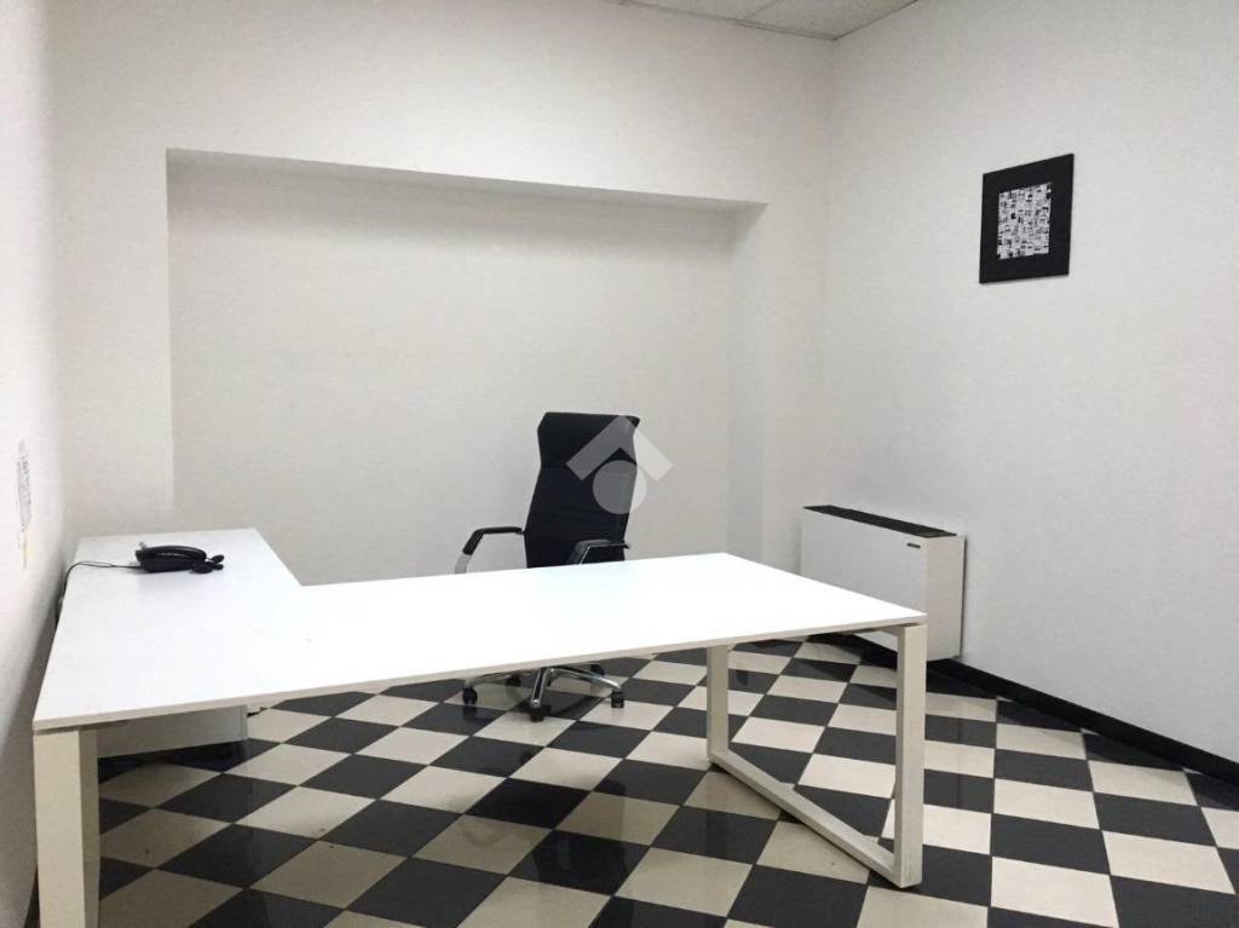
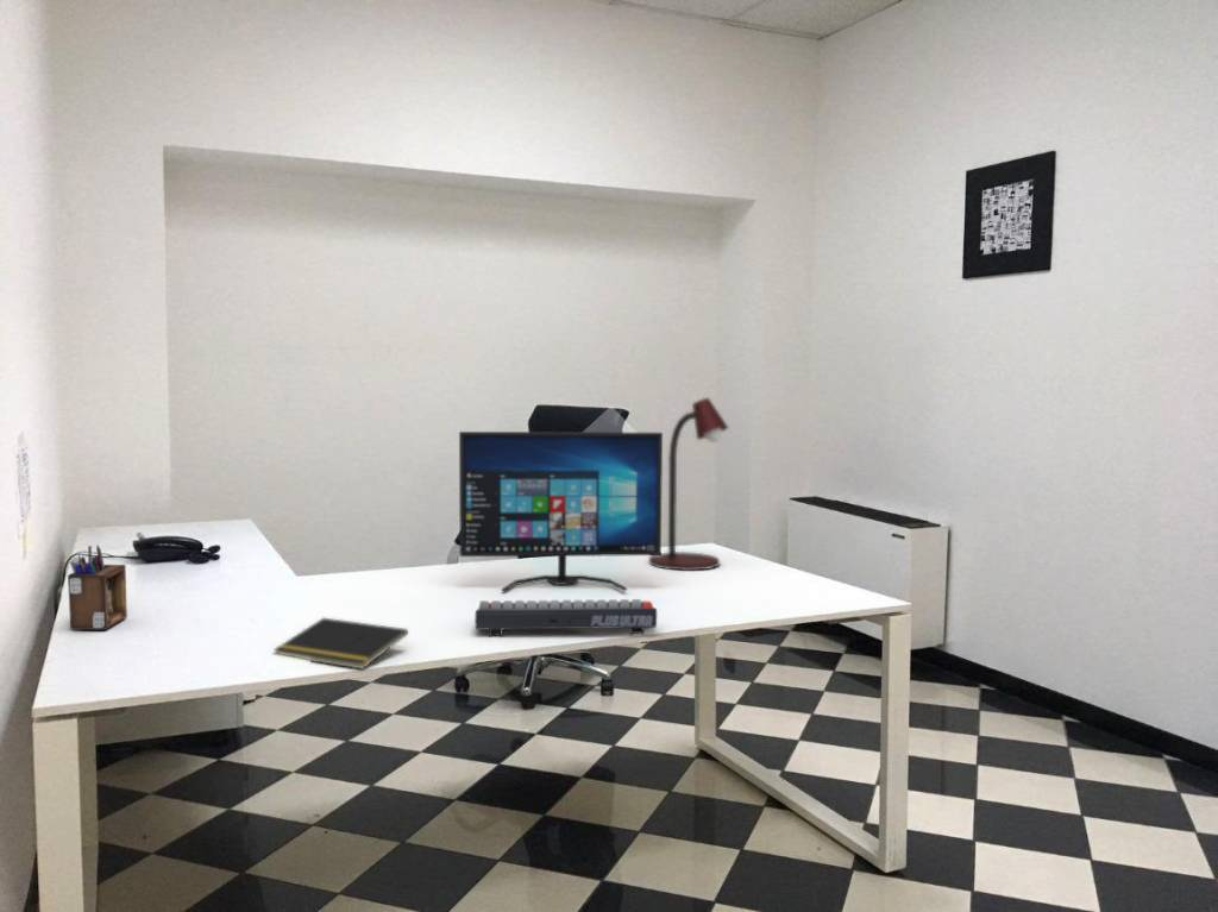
+ desk lamp (676, 480)
+ computer monitor (560, 509)
+ desk organizer (98, 586)
+ keyboard (565, 611)
+ notepad (341, 641)
